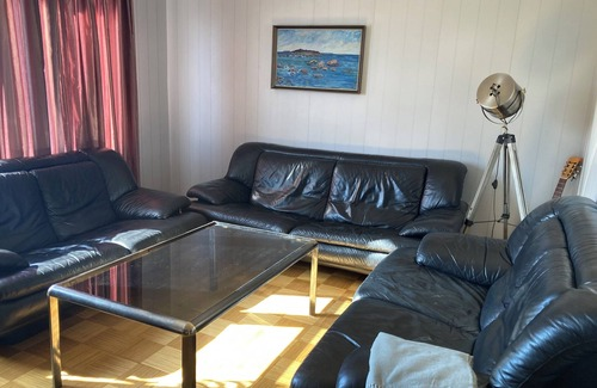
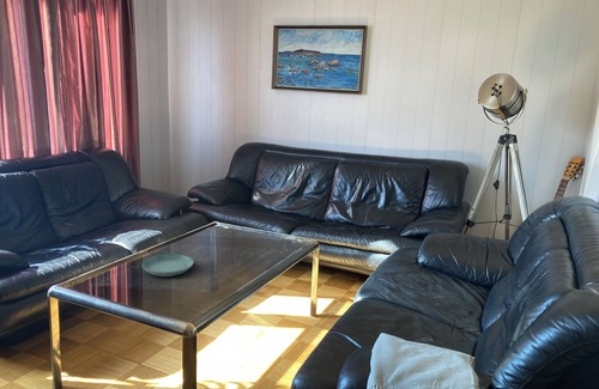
+ saucer (168, 266)
